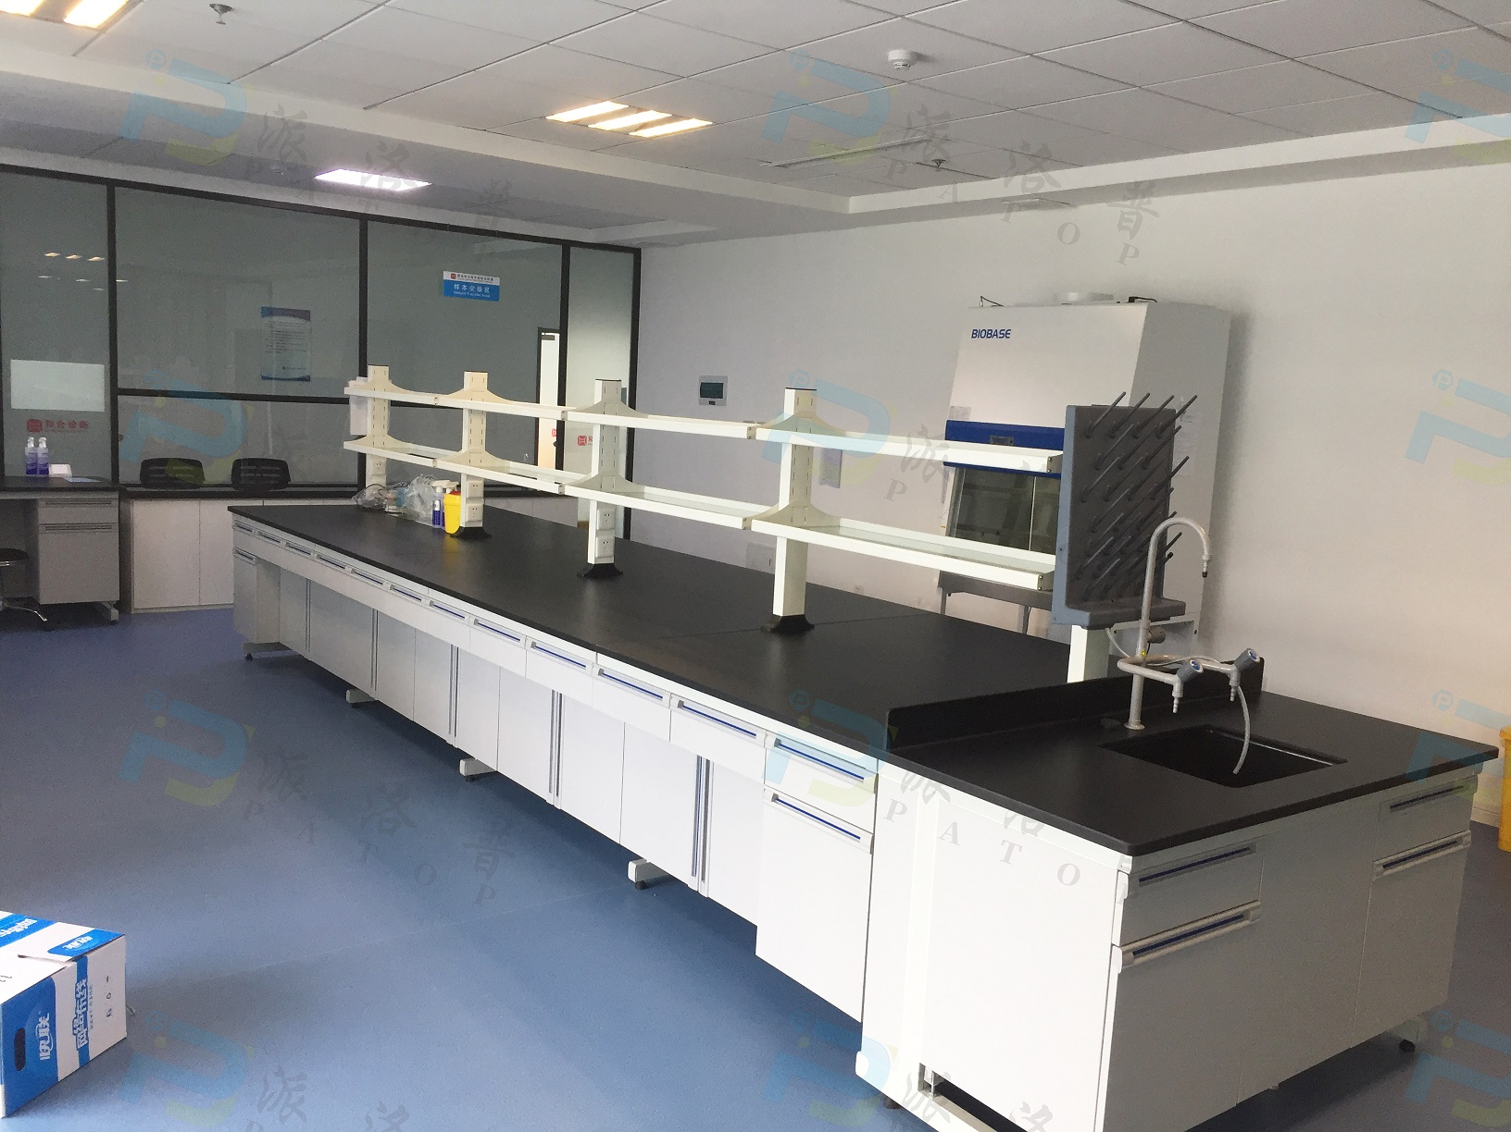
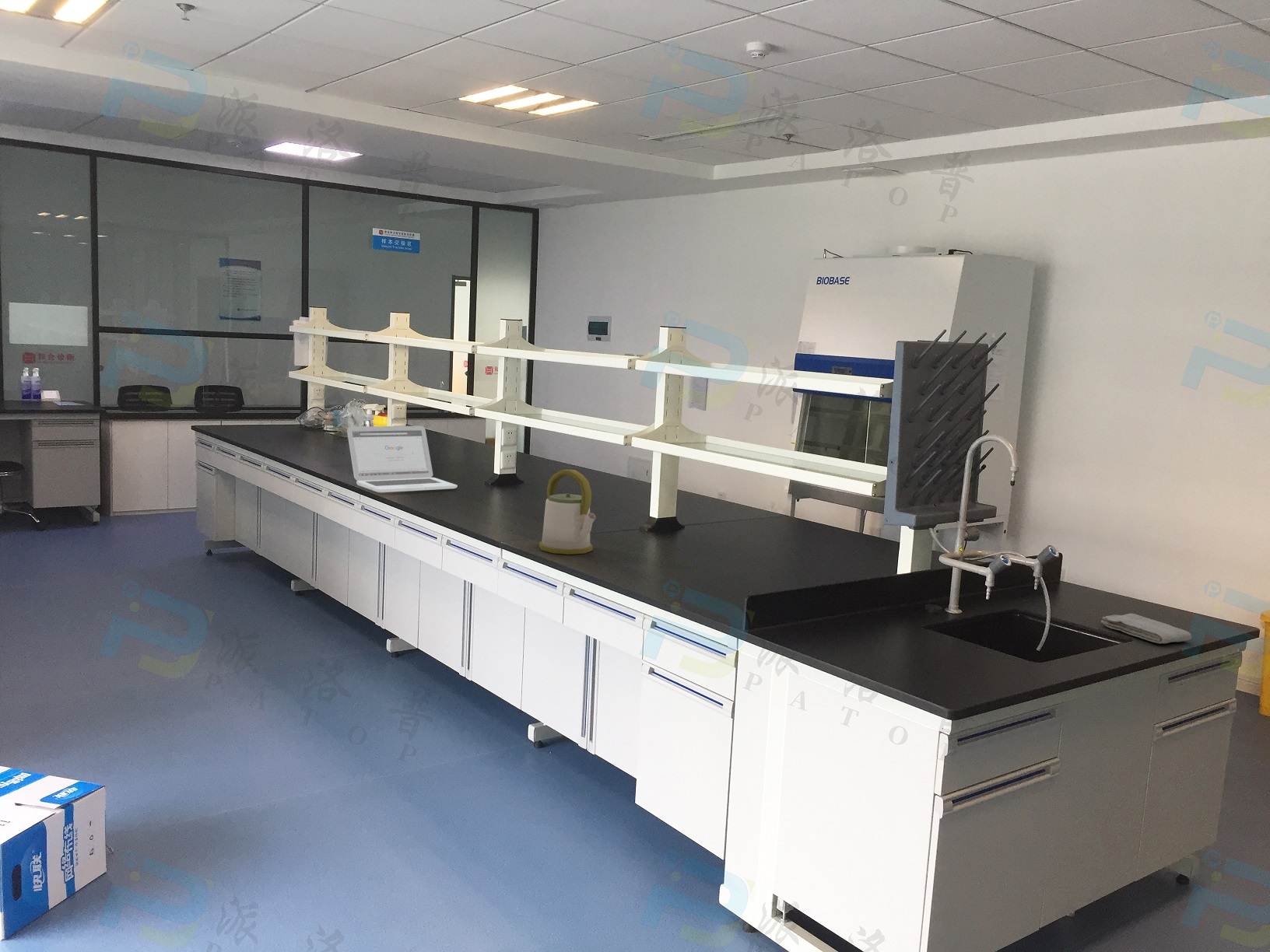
+ laptop (402, 458)
+ washcloth (1145, 627)
+ kettle (570, 509)
